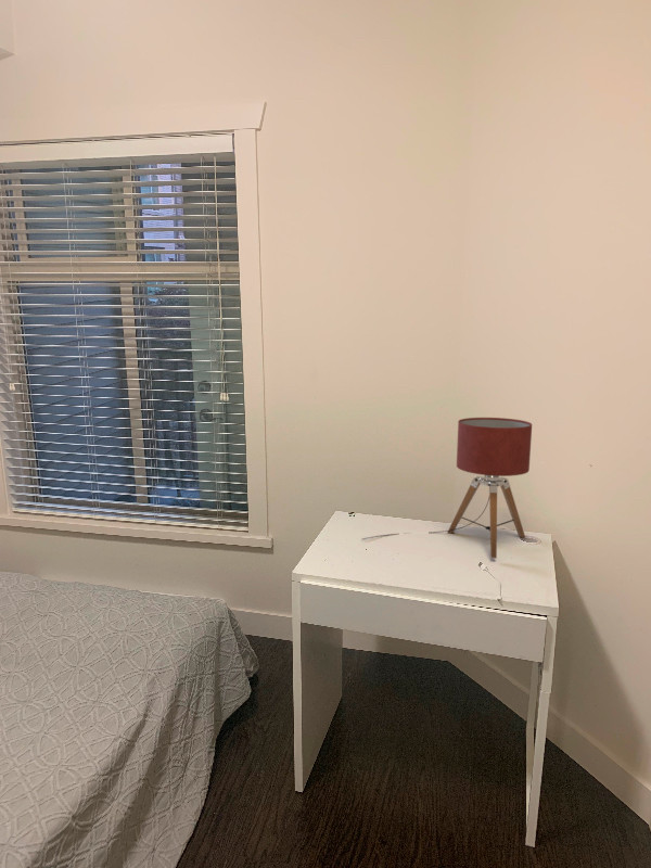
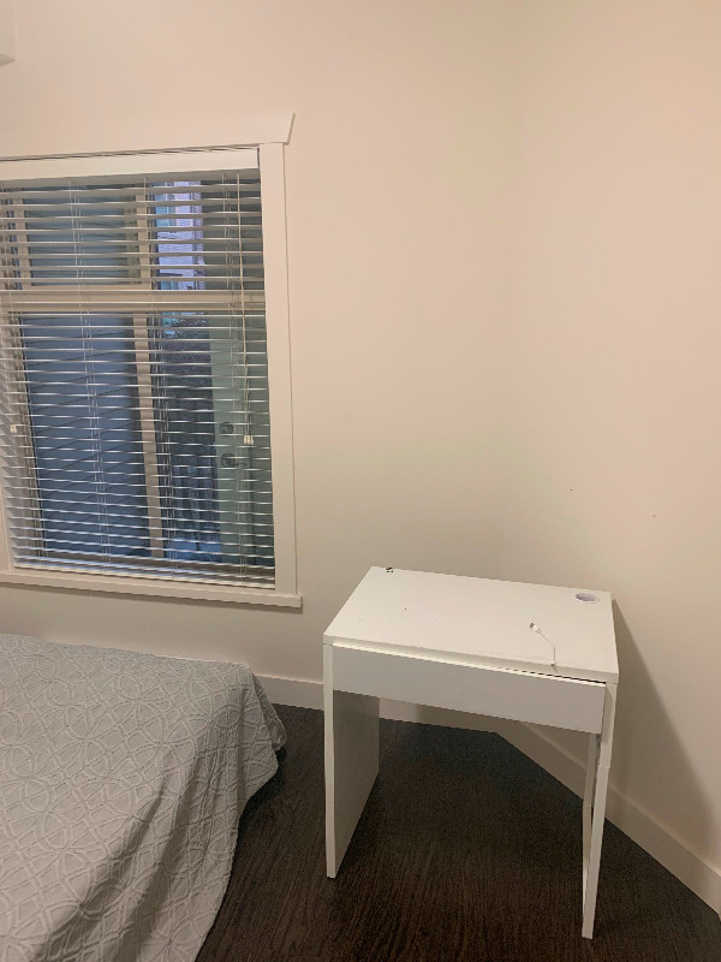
- table lamp (458, 468)
